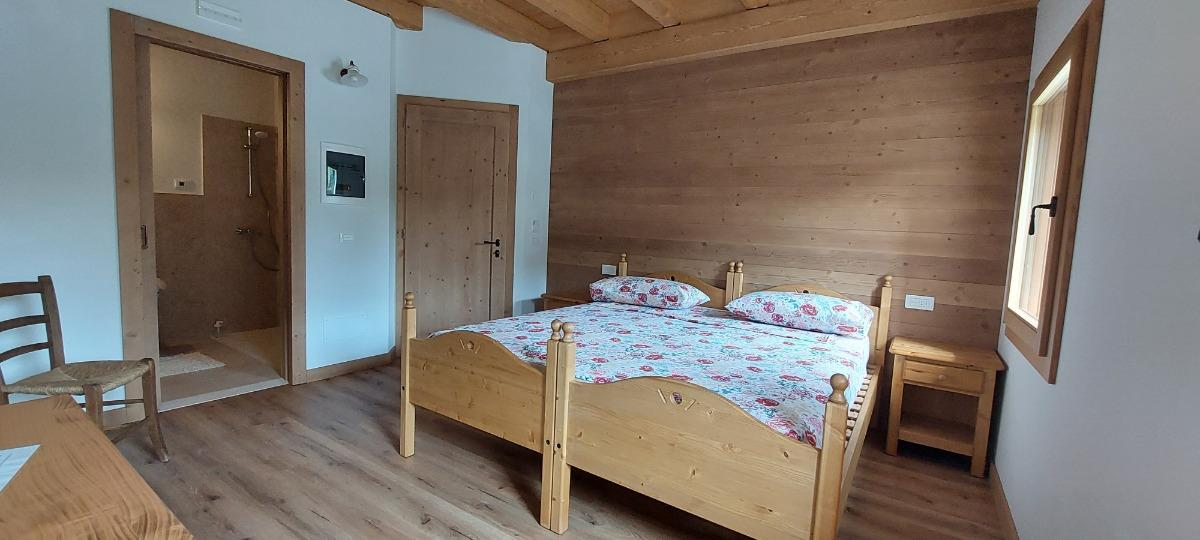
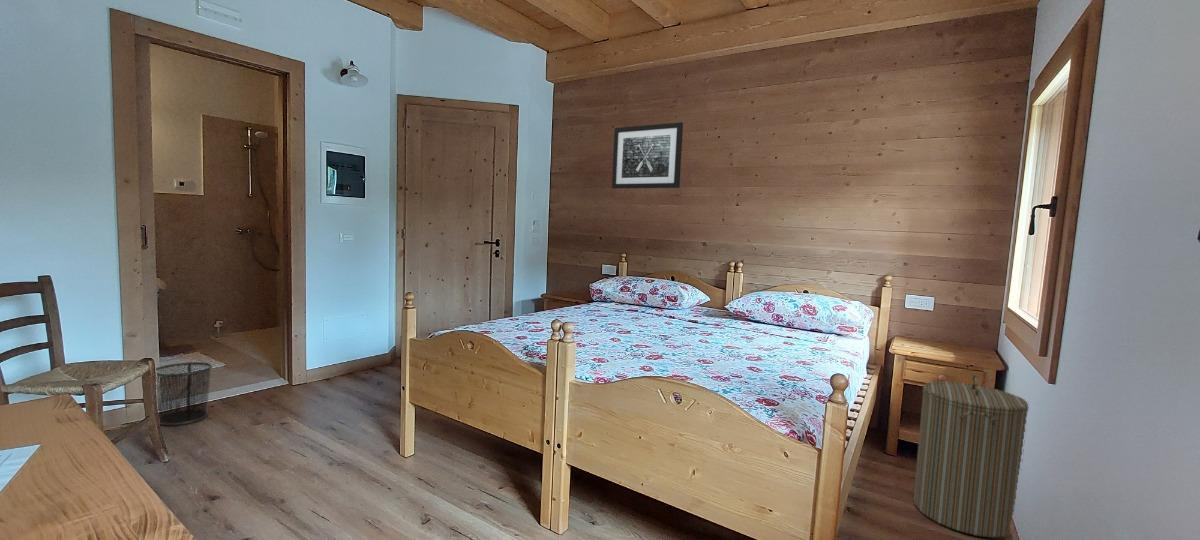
+ wall art (645, 156)
+ laundry hamper (968, 444)
+ waste bin (182, 393)
